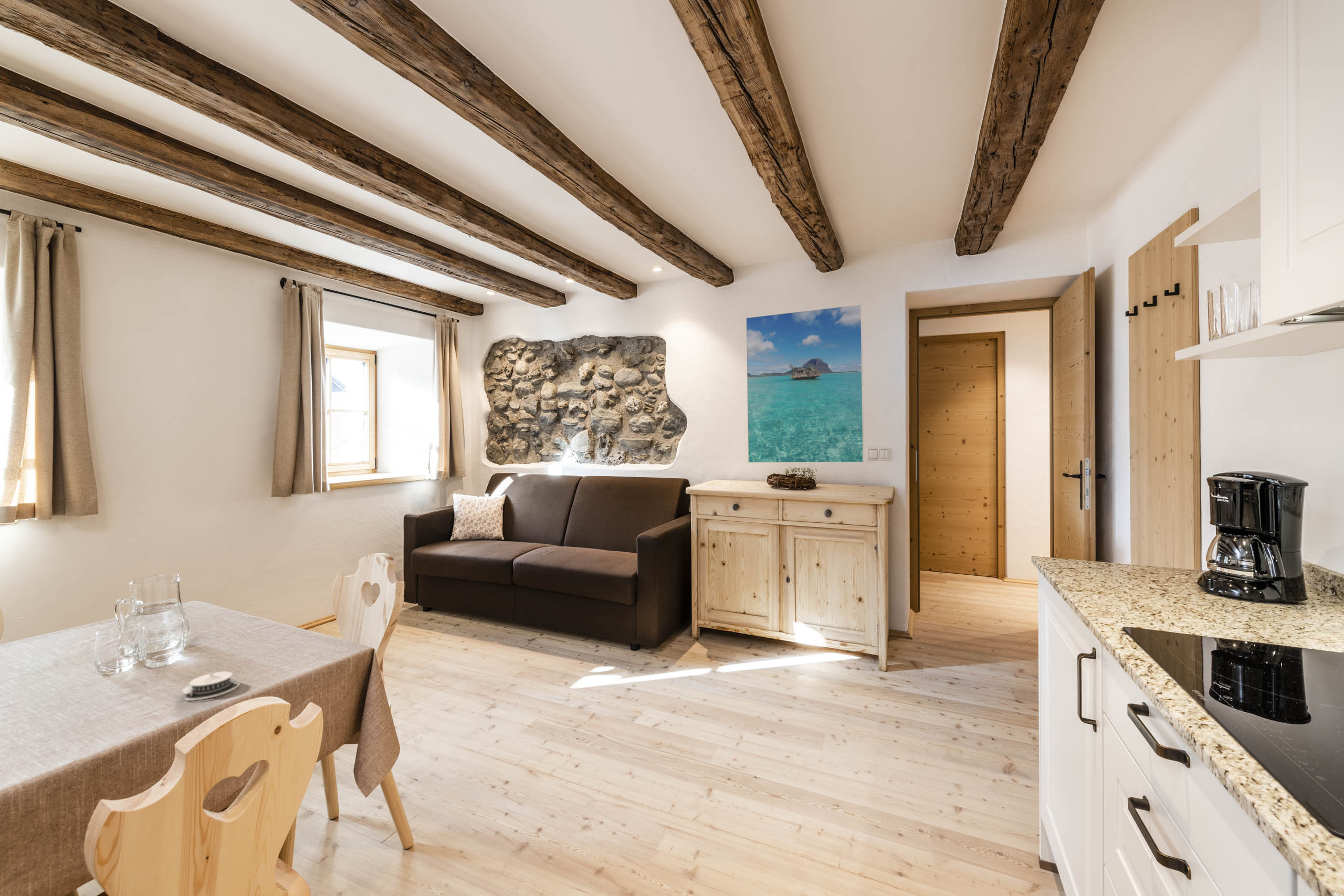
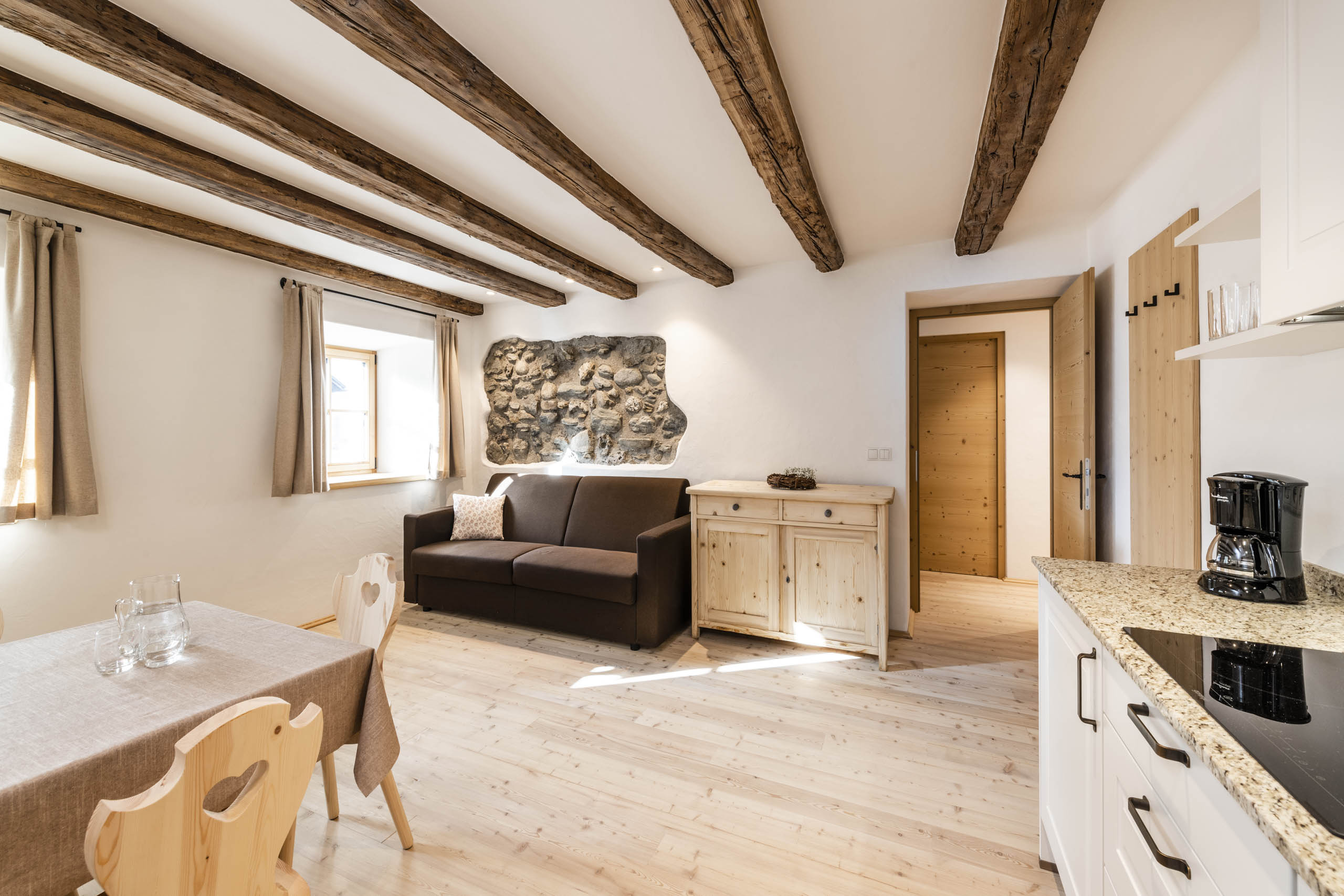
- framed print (802, 387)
- architectural model (212, 680)
